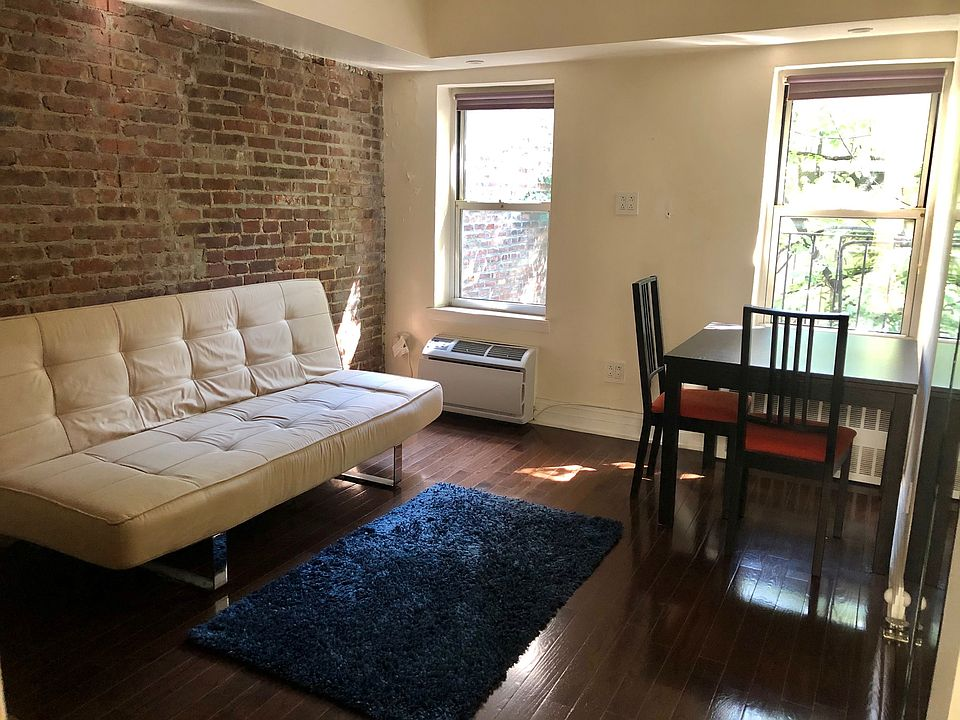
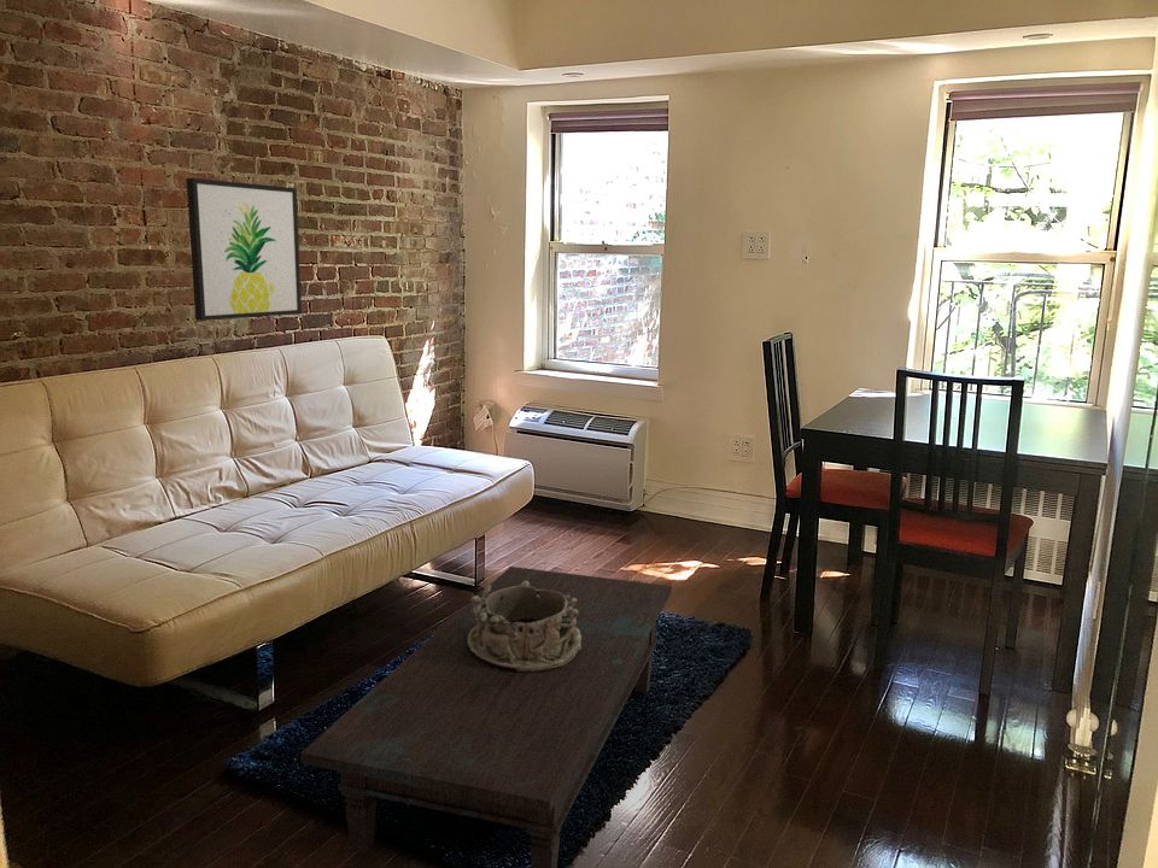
+ coffee table (524, 705)
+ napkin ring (525, 618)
+ wall art (247, 251)
